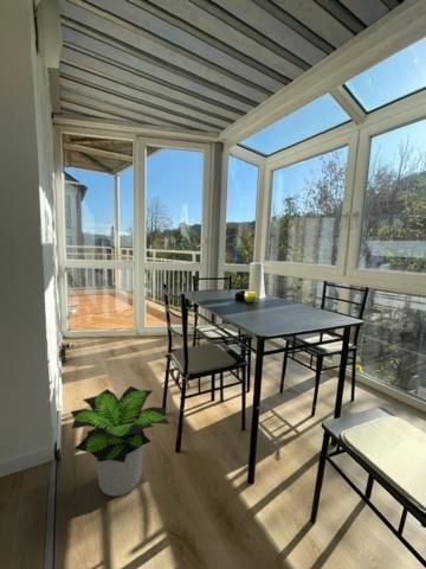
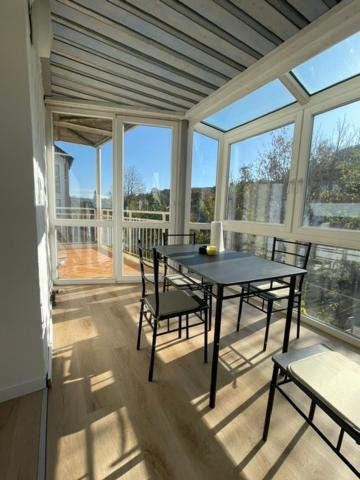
- potted plant (123, 441)
